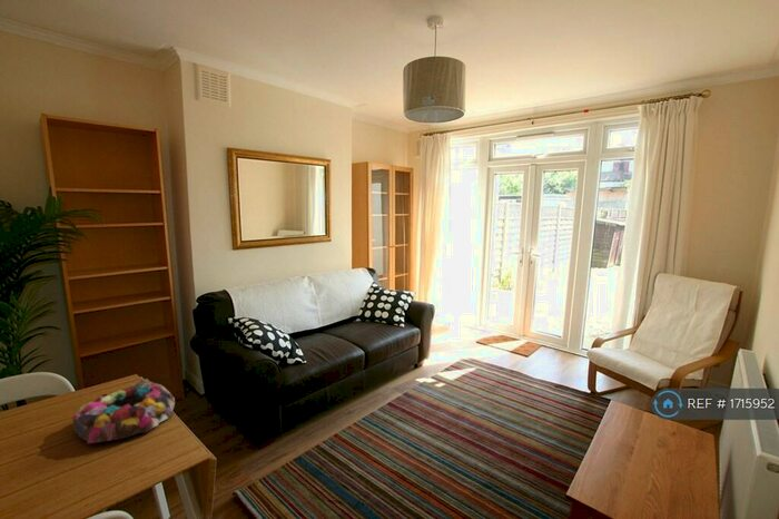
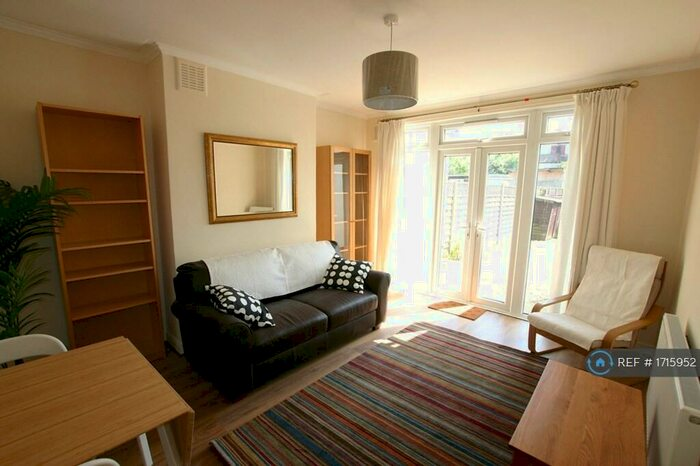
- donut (126, 405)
